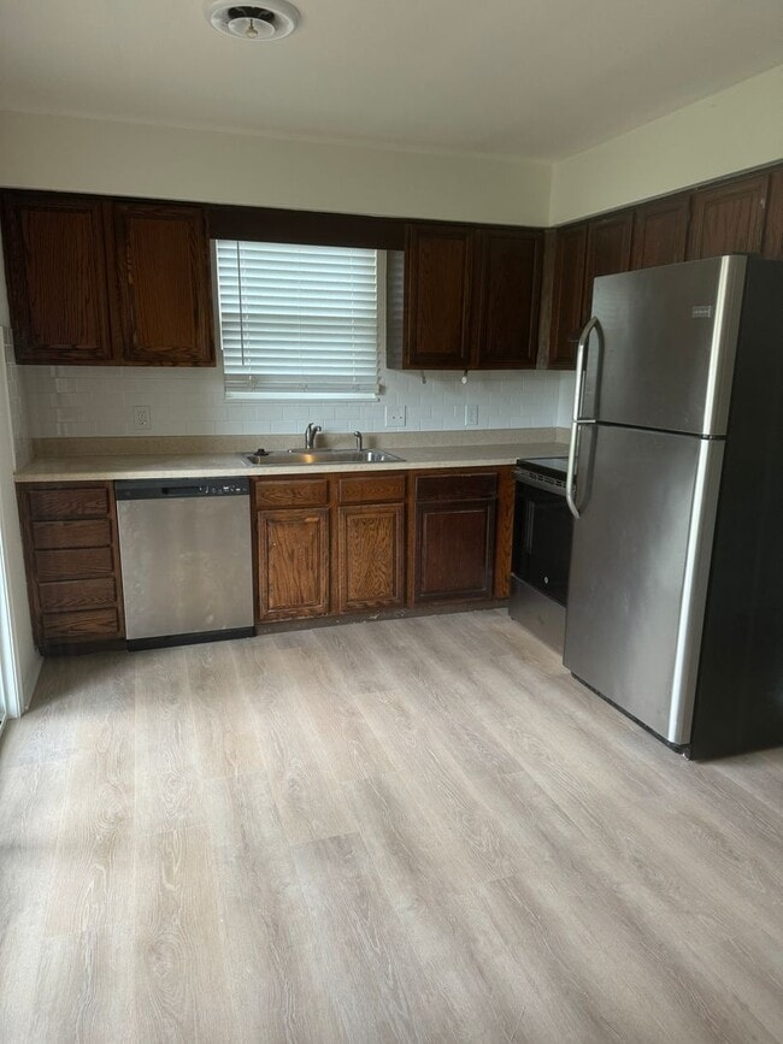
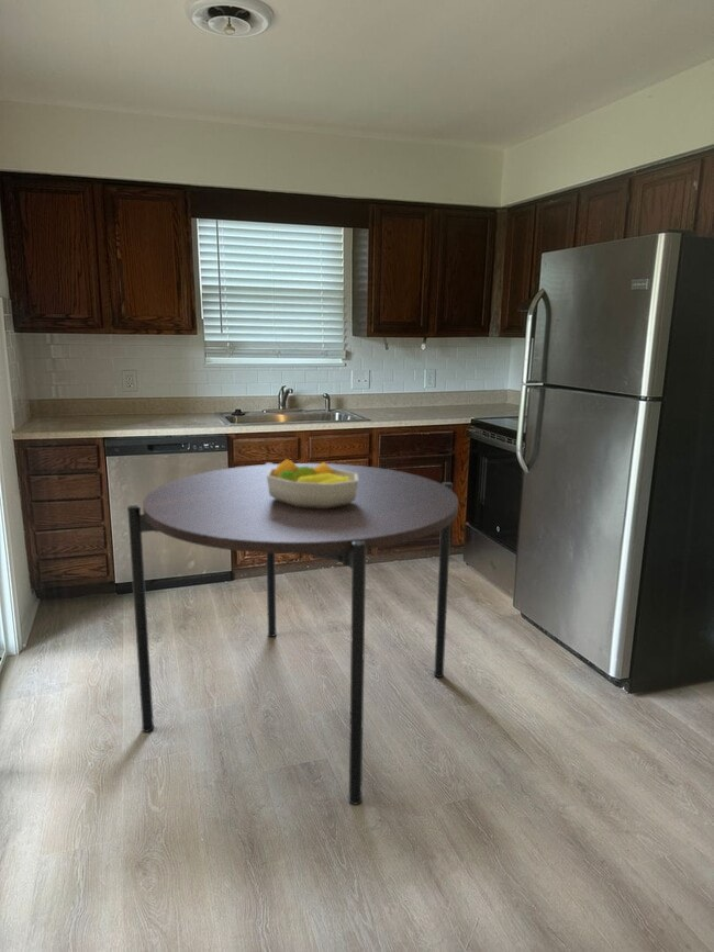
+ fruit bowl (312, 481)
+ dining table (275, 601)
